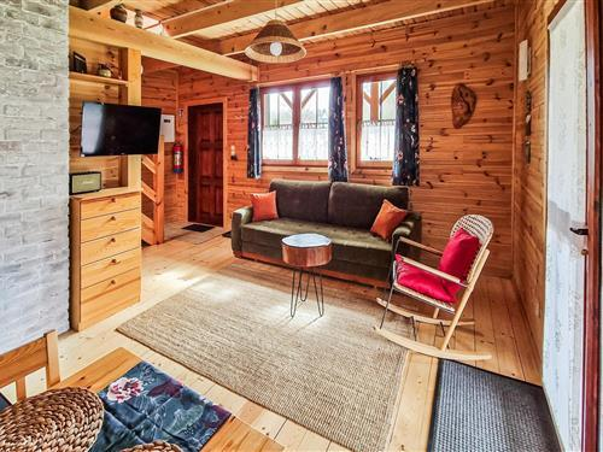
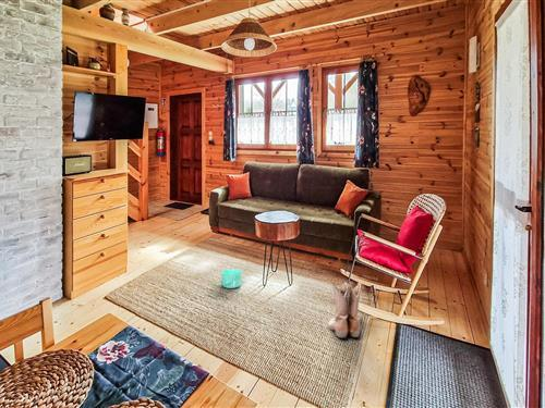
+ basket (231, 277)
+ boots (343, 305)
